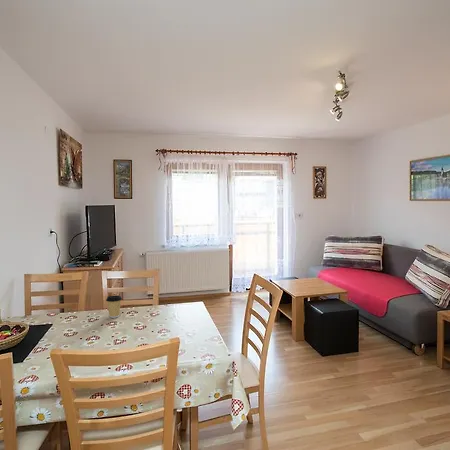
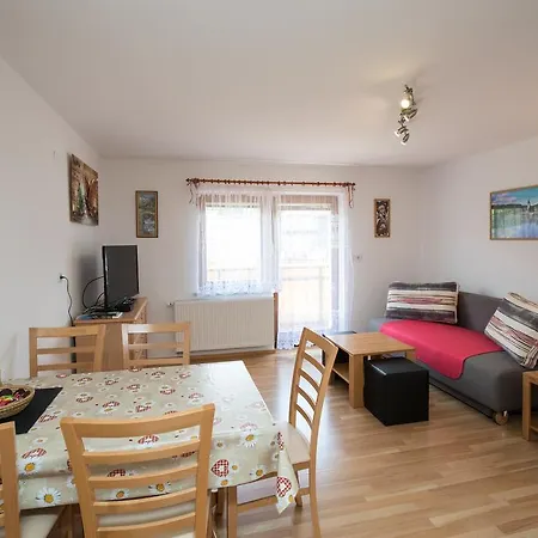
- coffee cup (114, 306)
